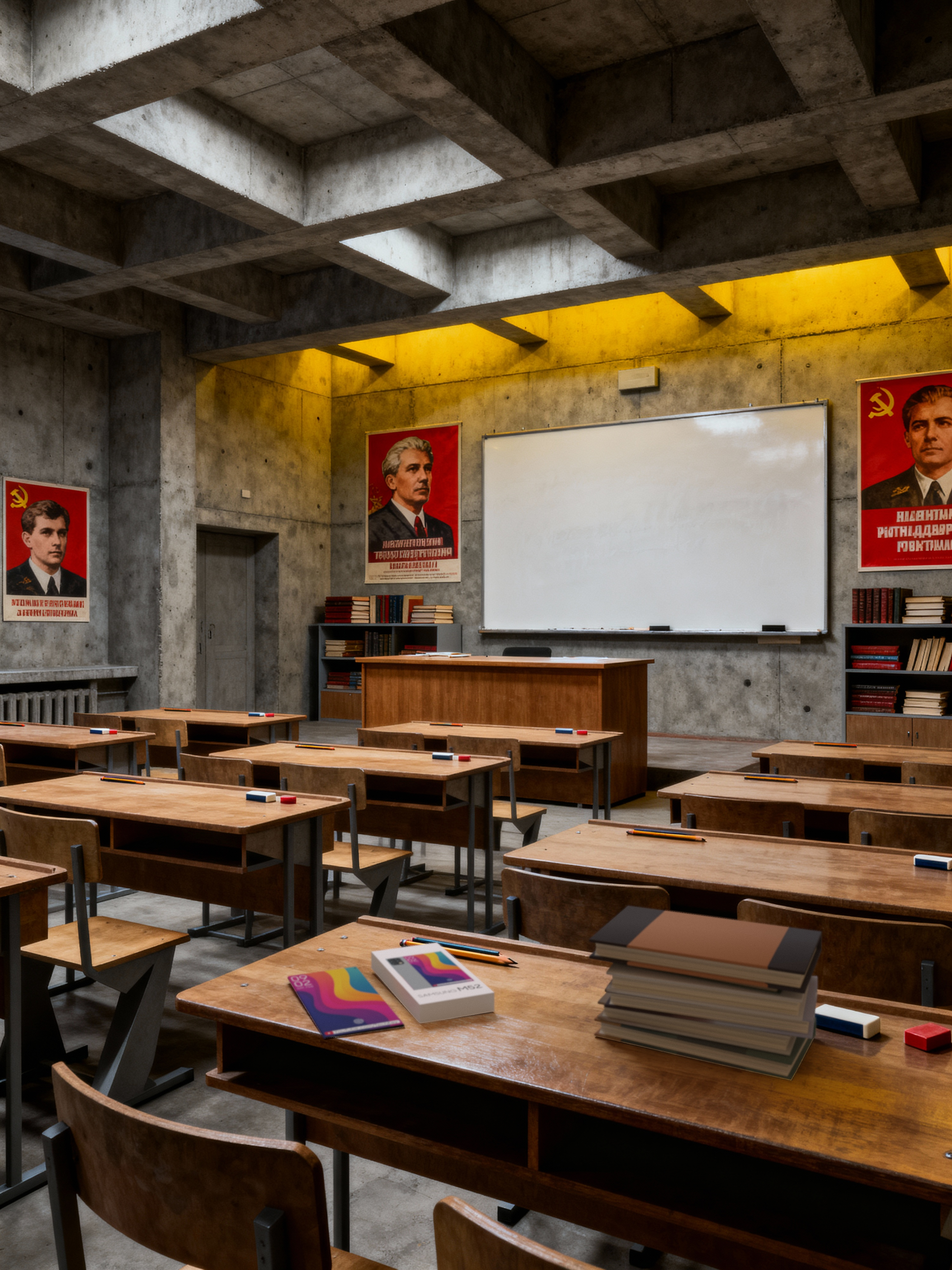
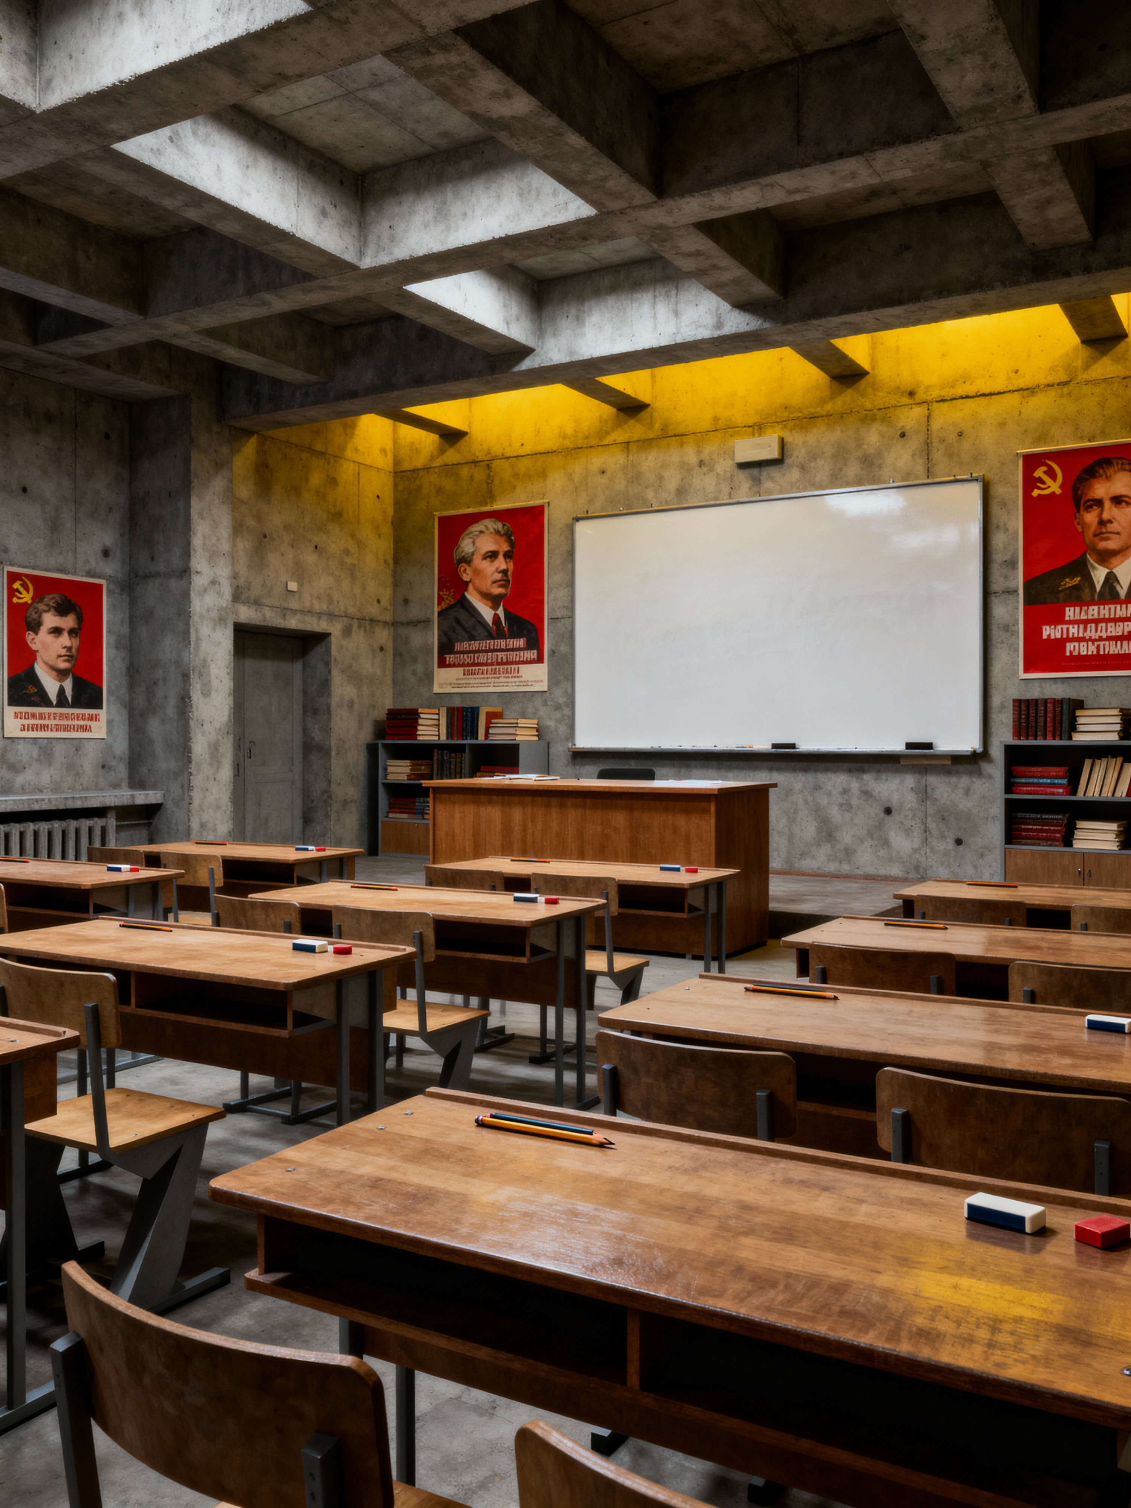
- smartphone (387, 986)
- book stack (708, 986)
